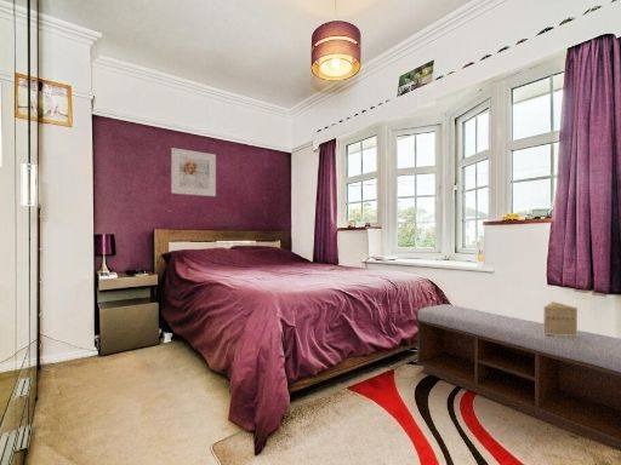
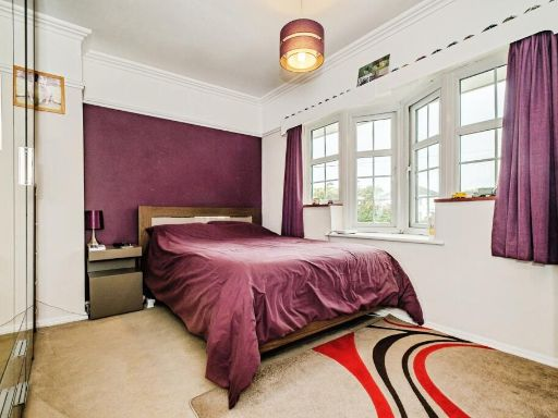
- bench (515, 360)
- decorative box (558, 318)
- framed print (194, 172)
